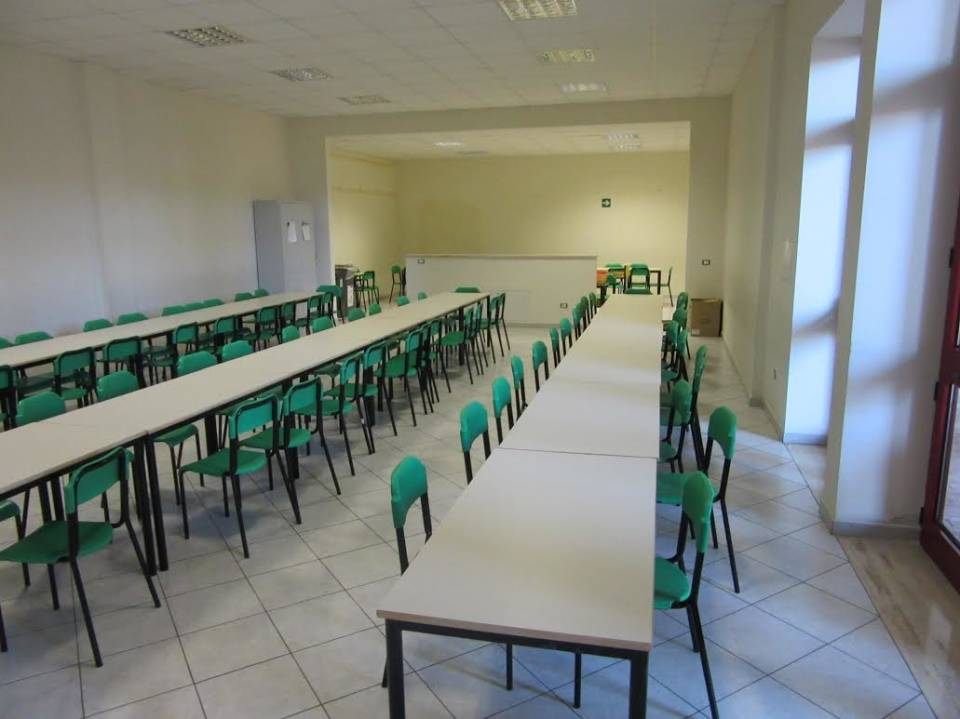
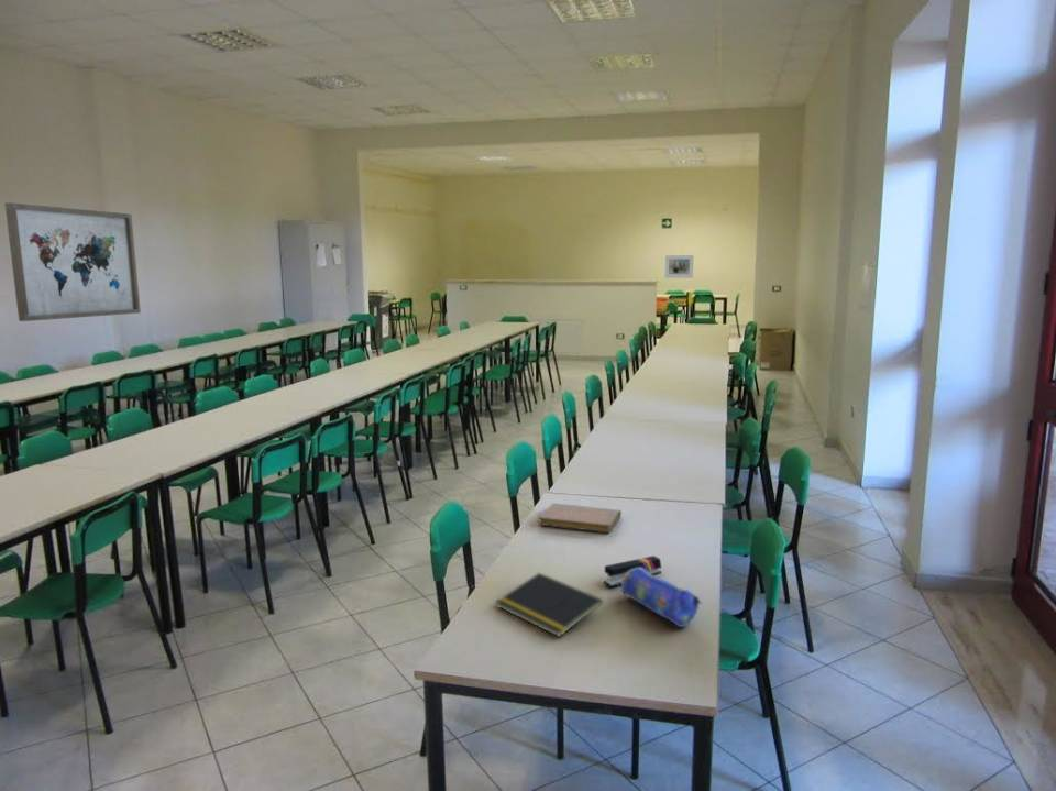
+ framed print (679, 266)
+ notebook (580, 516)
+ wall art (79, 263)
+ pencil case (658, 594)
+ notepad (548, 602)
+ stapler (632, 568)
